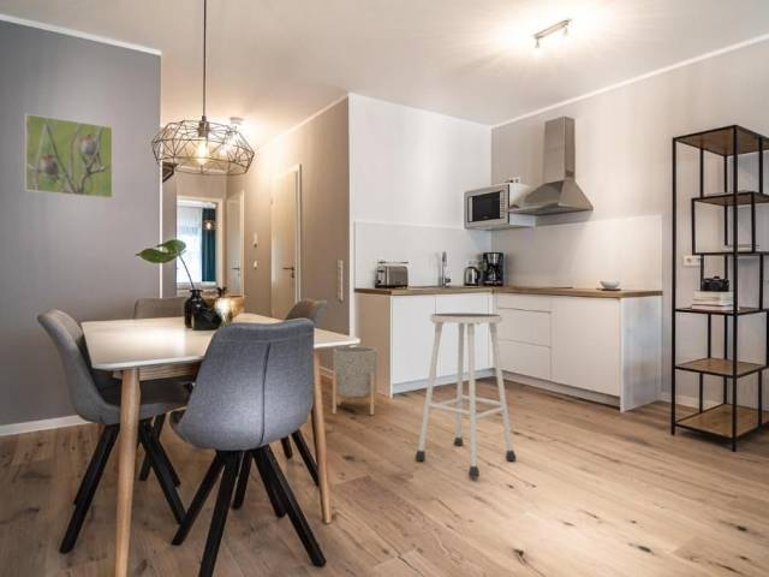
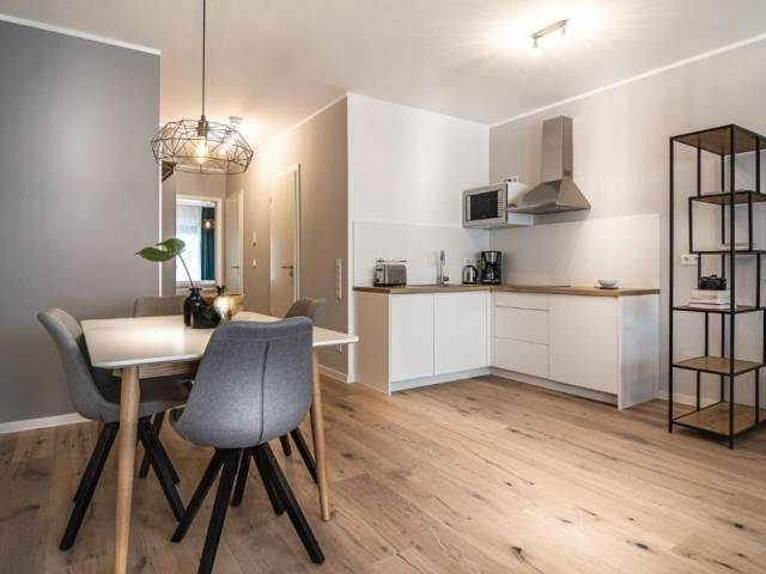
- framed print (70, 157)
- stool (469, 387)
- planter (354, 379)
